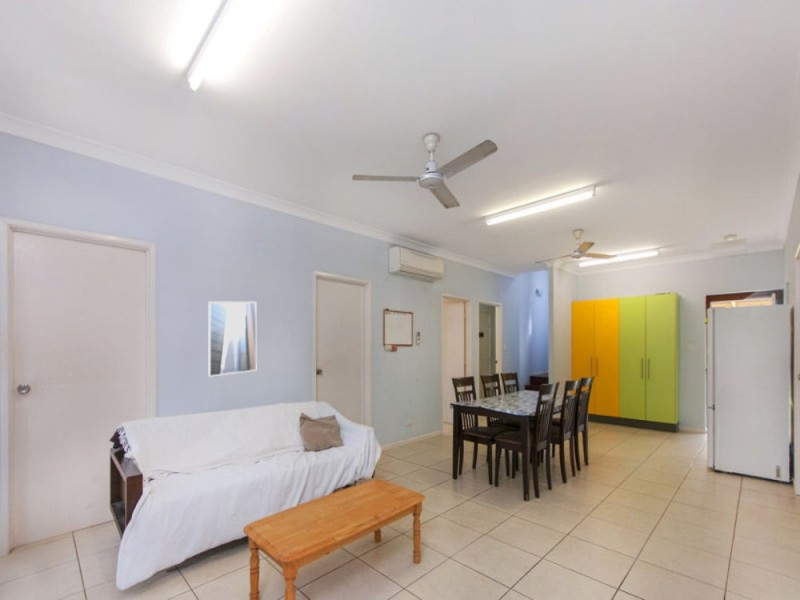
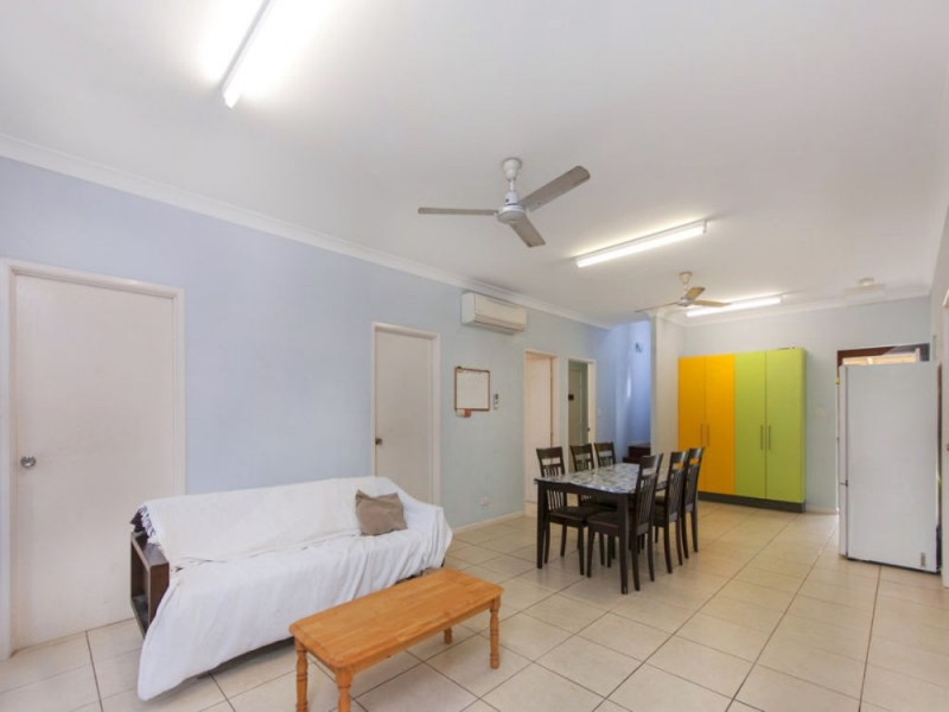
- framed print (233, 337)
